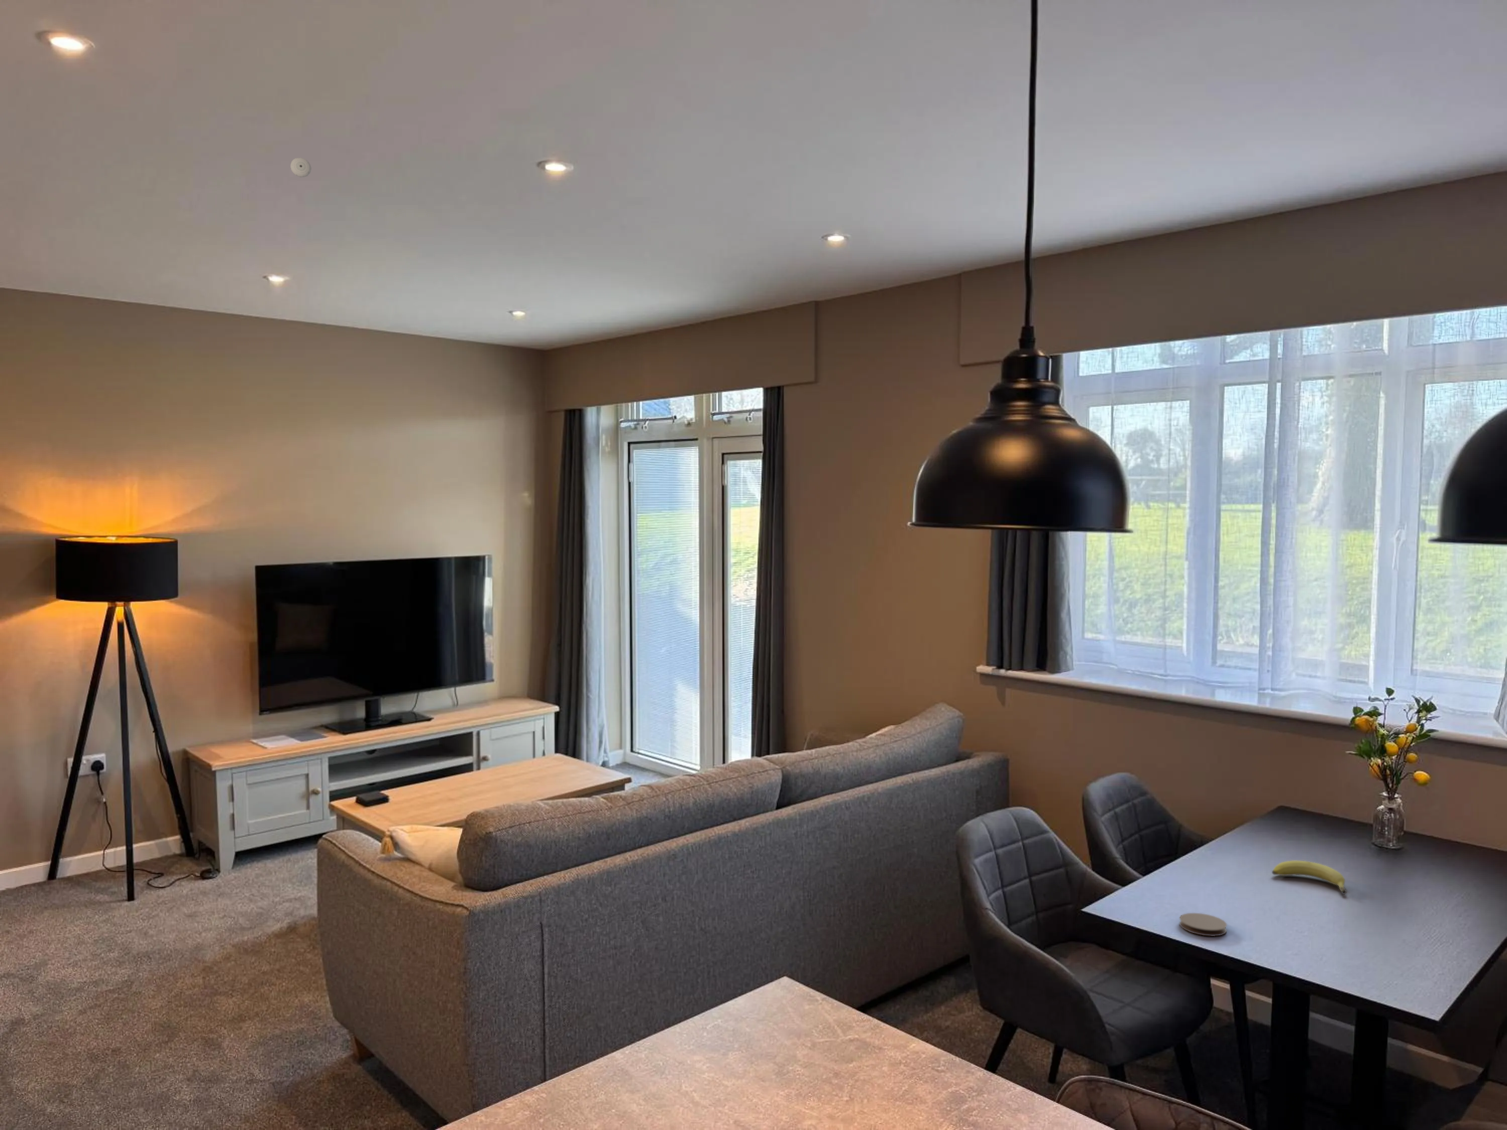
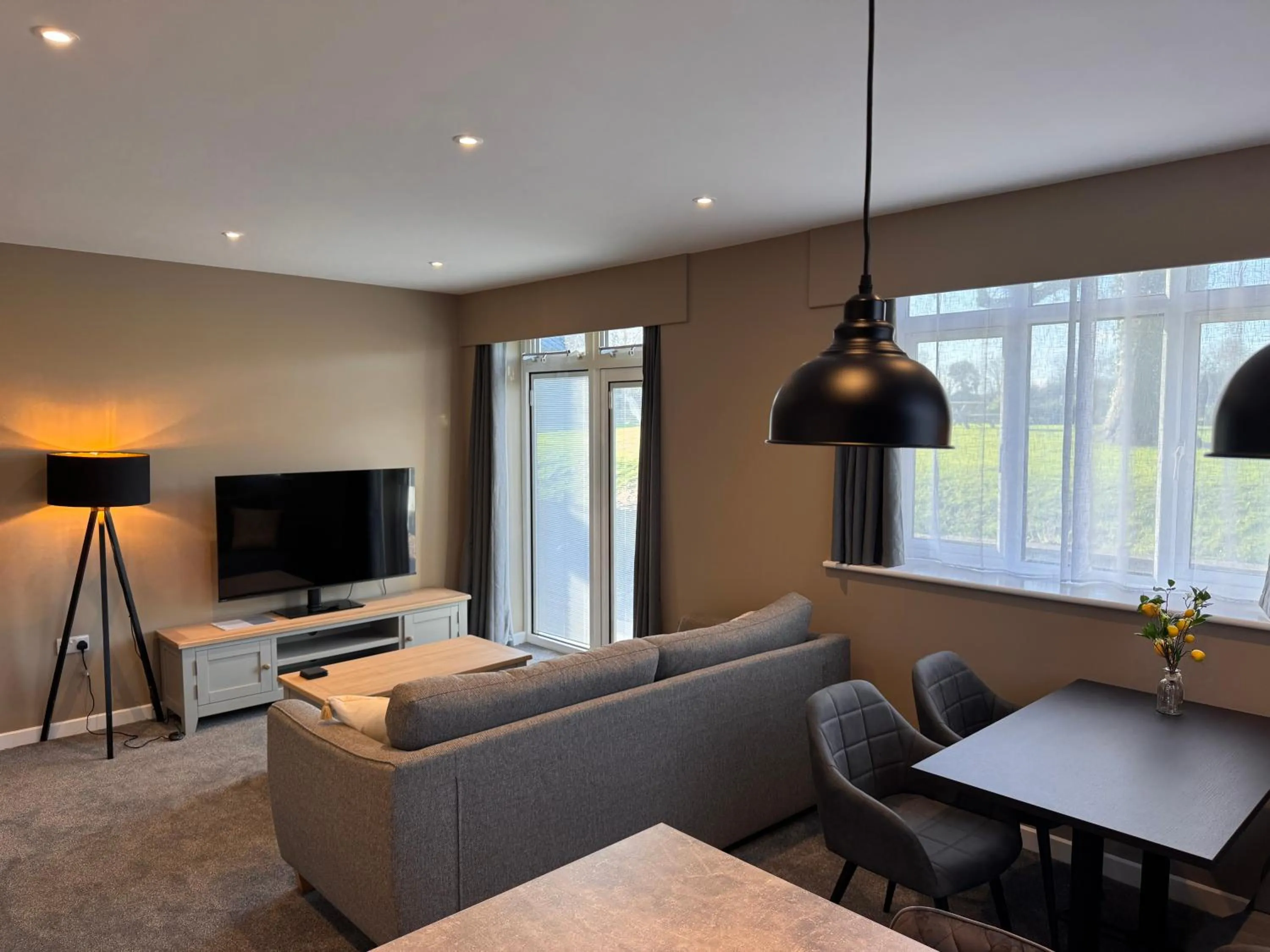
- coaster (1202, 925)
- fruit (1314, 874)
- smoke detector (301, 169)
